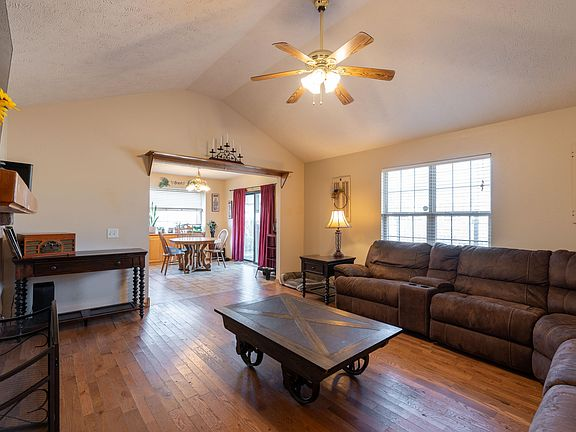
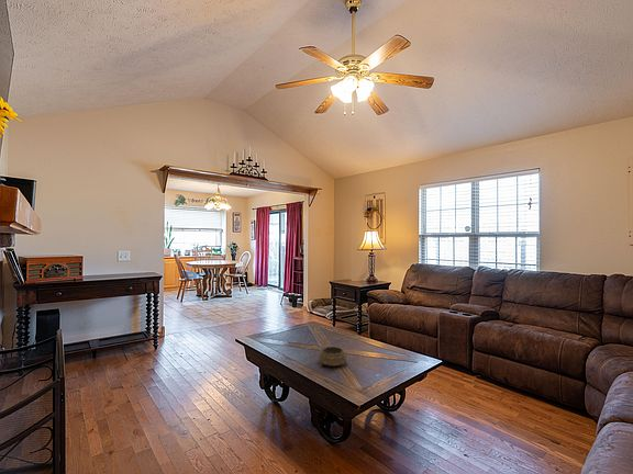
+ decorative bowl (332, 356)
